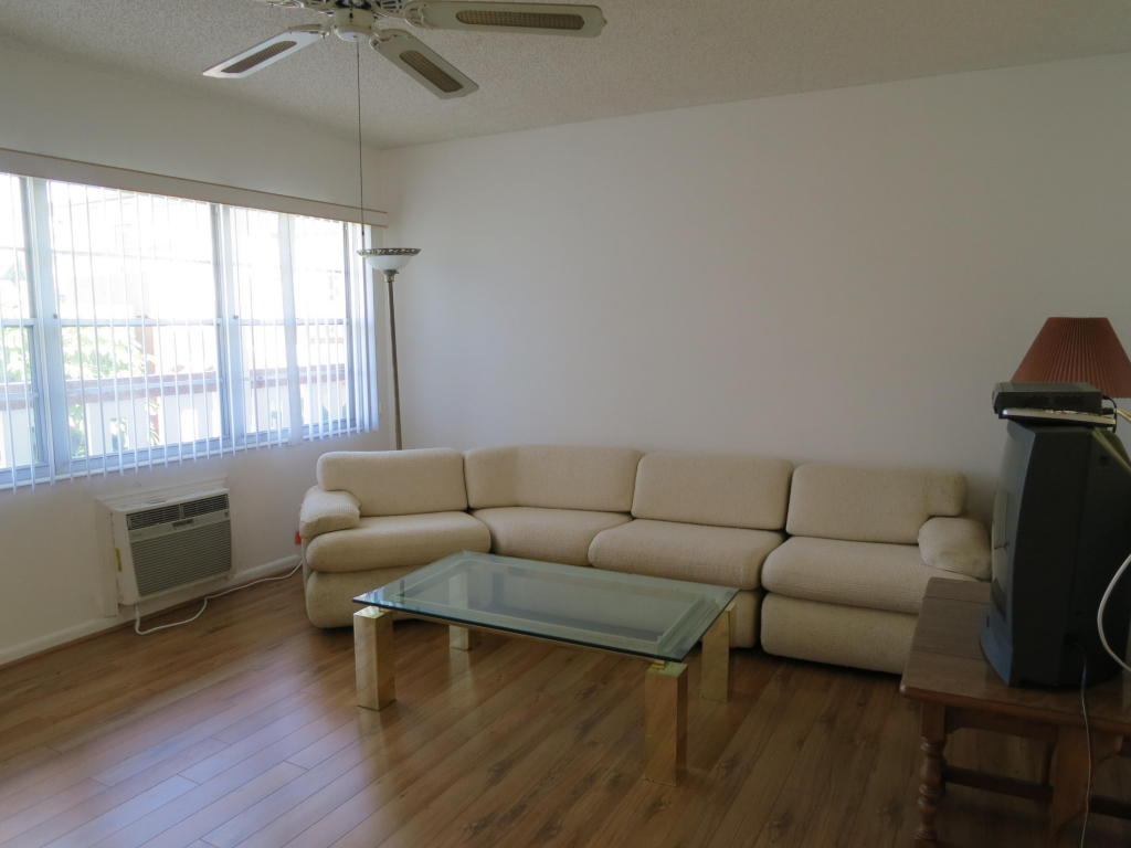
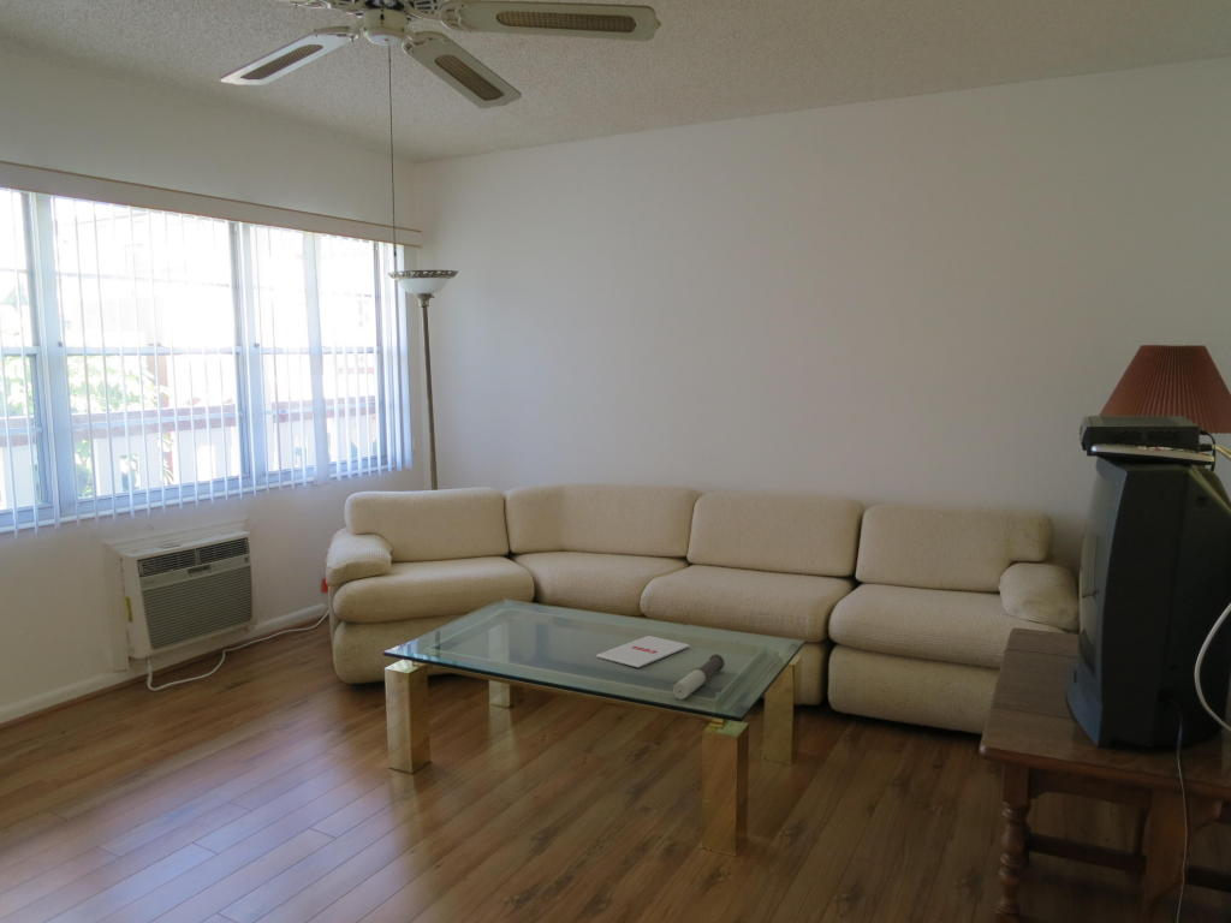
+ candle (698, 675)
+ magazine (643, 650)
